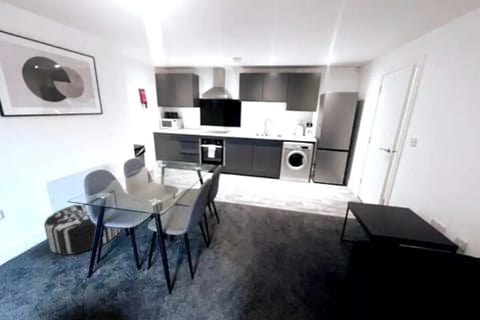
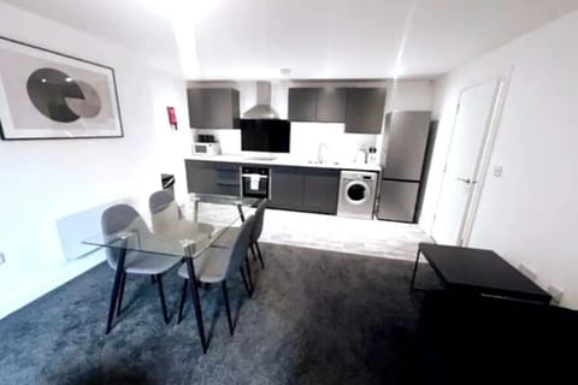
- pouf (86, 224)
